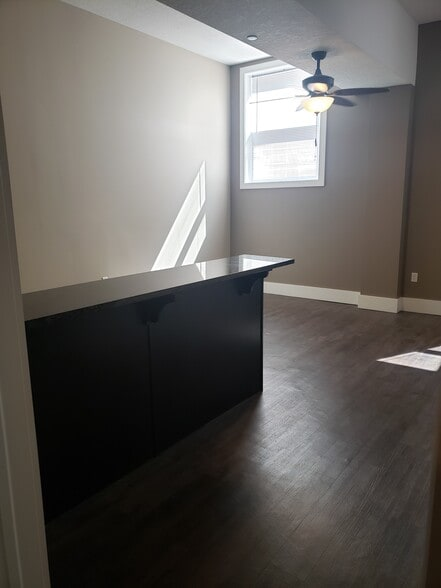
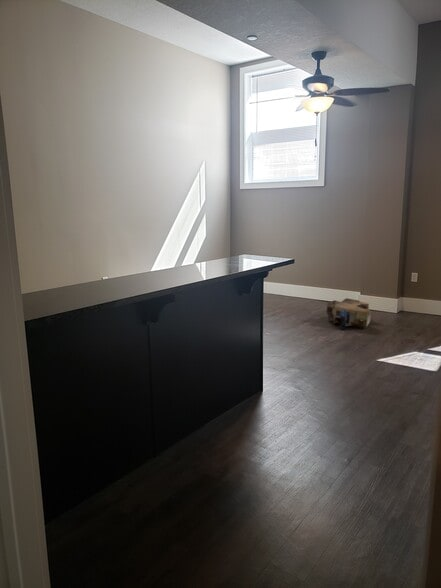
+ cardboard box (347, 313)
